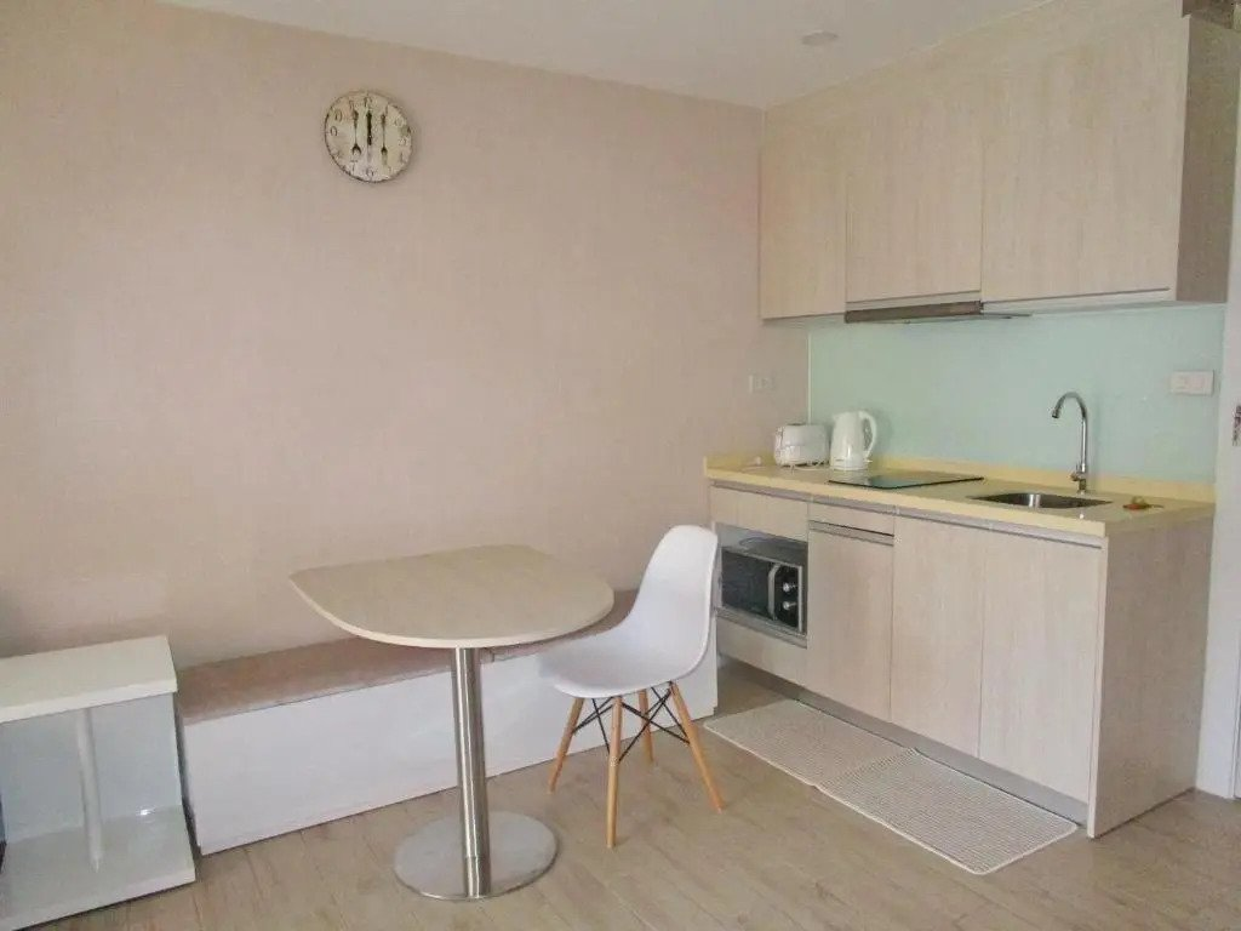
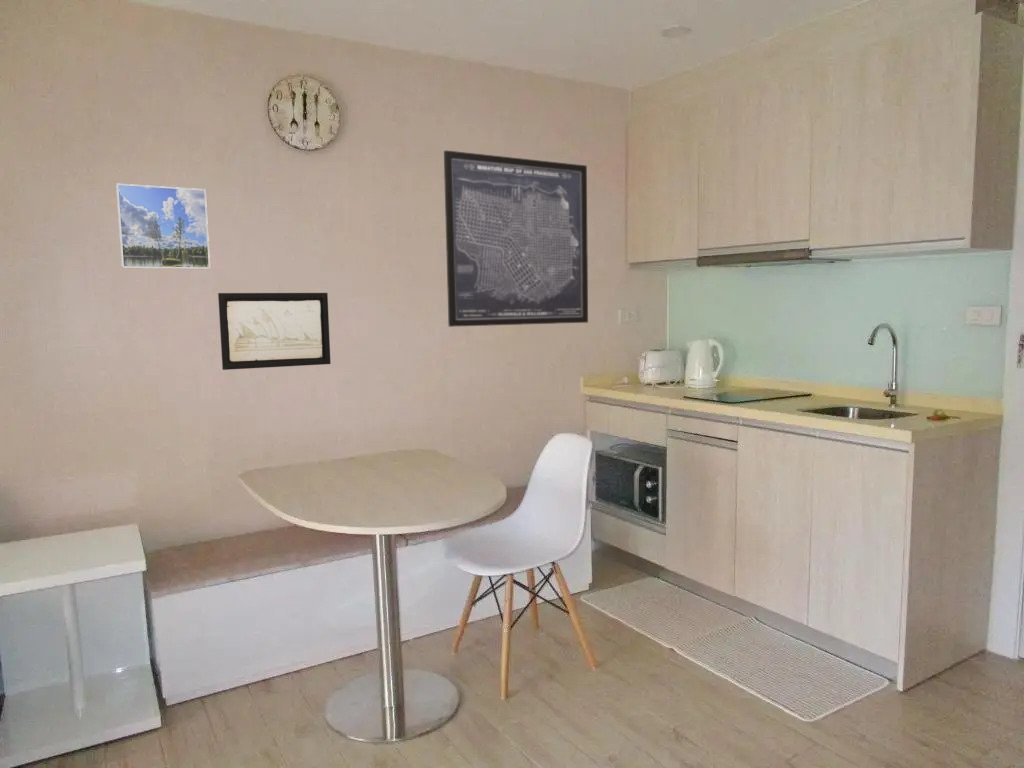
+ wall art (276, 330)
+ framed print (164, 228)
+ wall art (520, 242)
